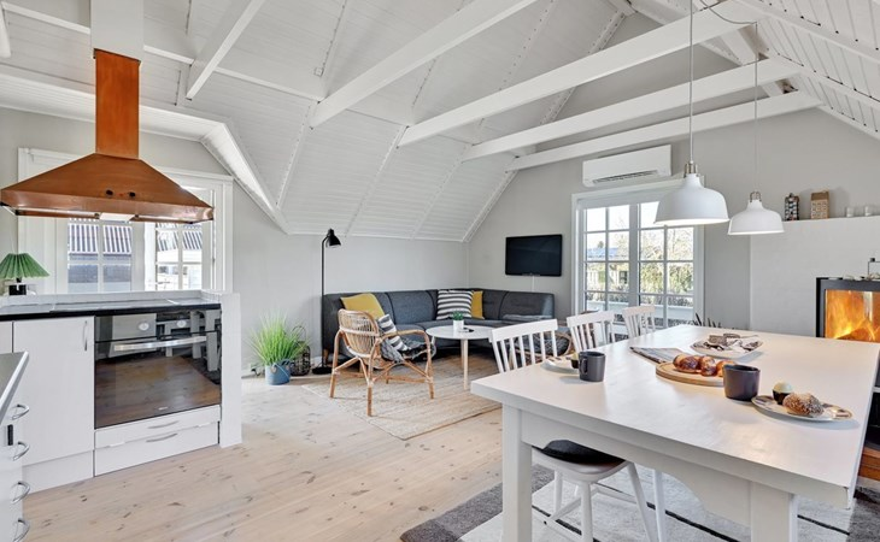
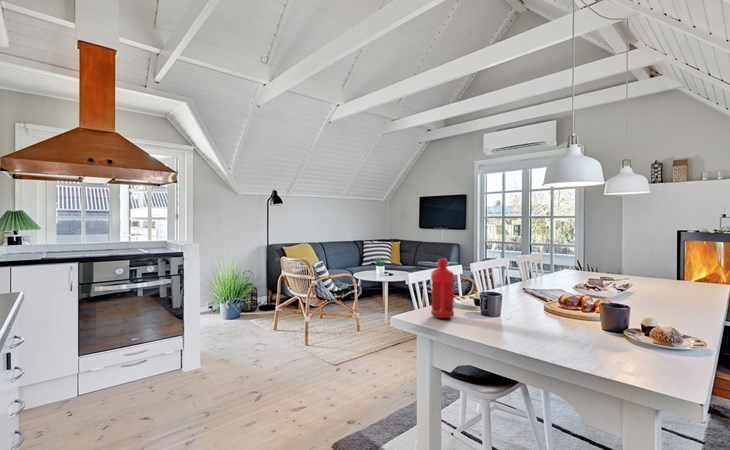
+ water bottle (442, 287)
